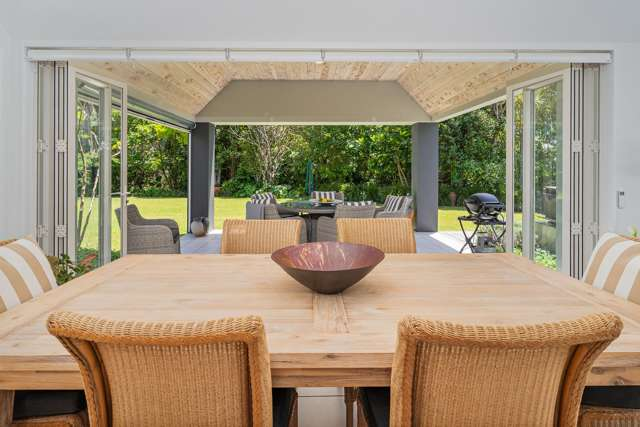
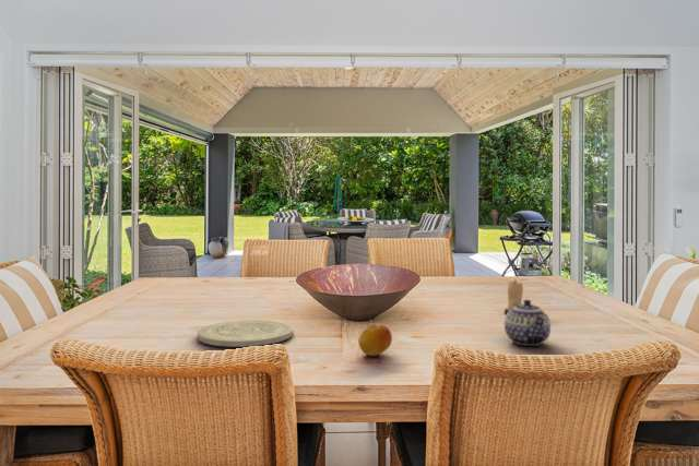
+ teapot (526, 321)
+ plate (246, 332)
+ candle (514, 295)
+ fruit (375, 339)
